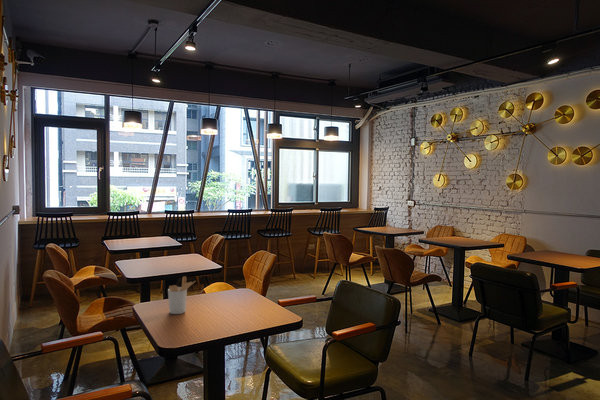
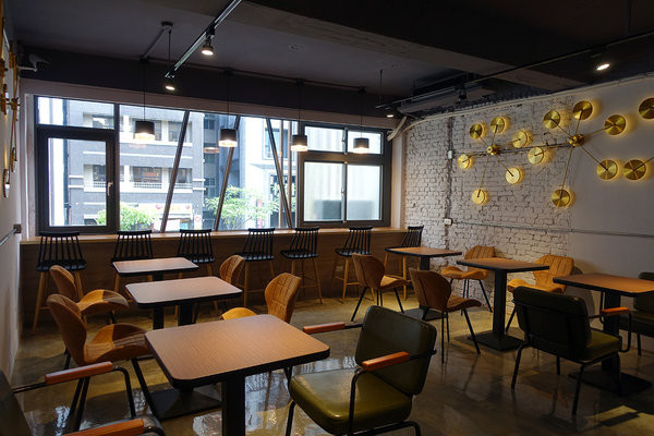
- utensil holder (181, 295)
